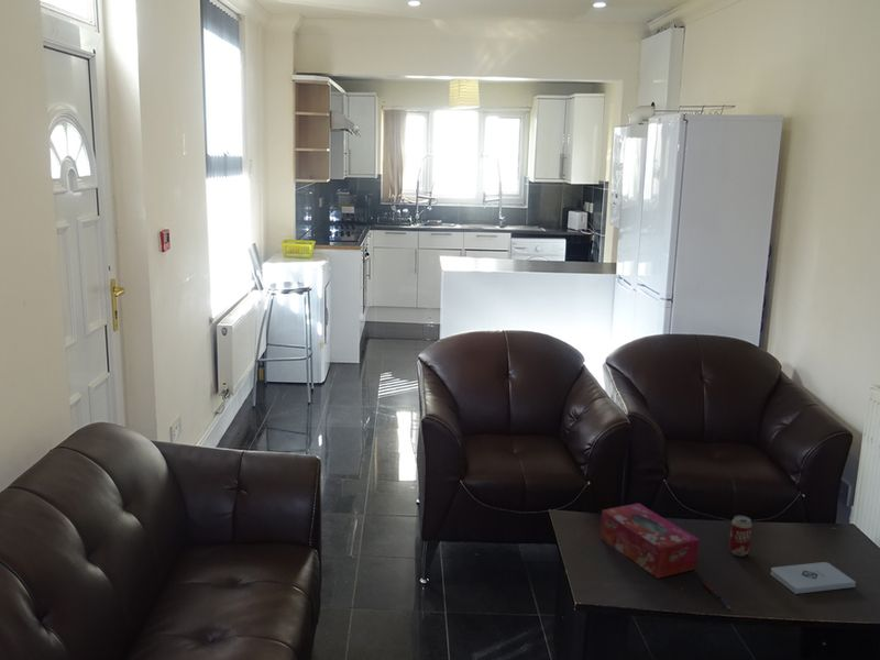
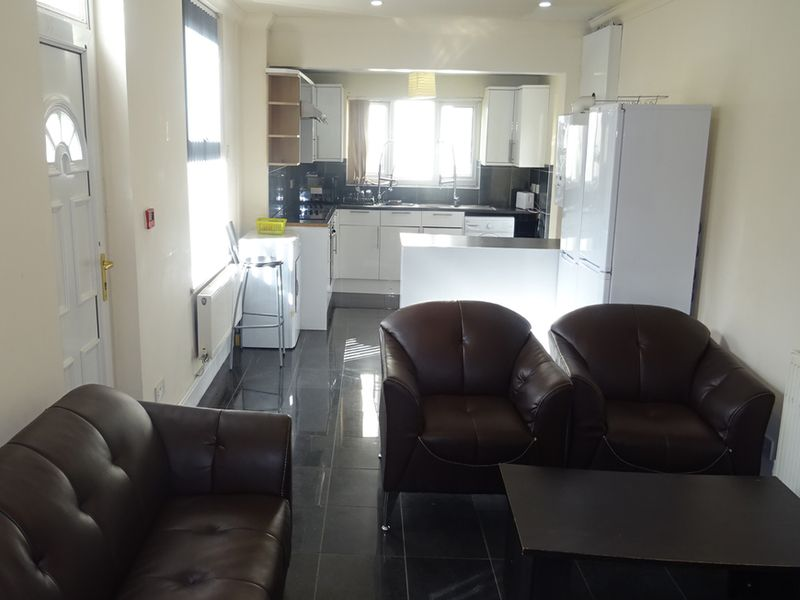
- beverage can (740, 536)
- pen (716, 594)
- notepad (811, 576)
- tissue box (647, 538)
